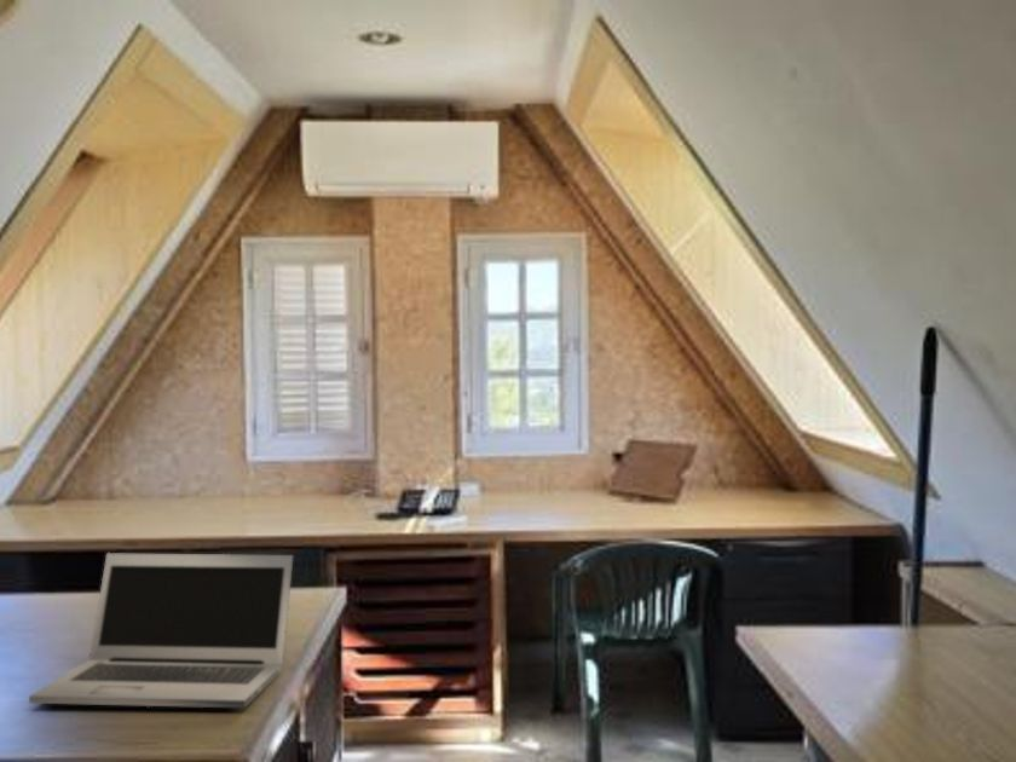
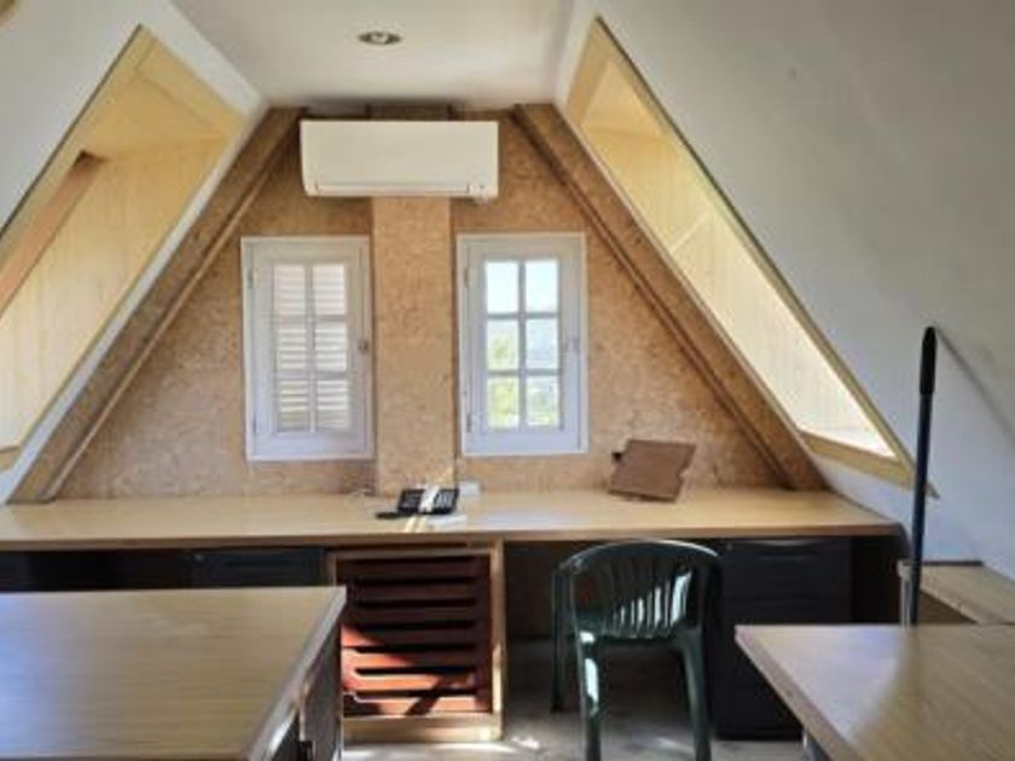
- laptop (169, 625)
